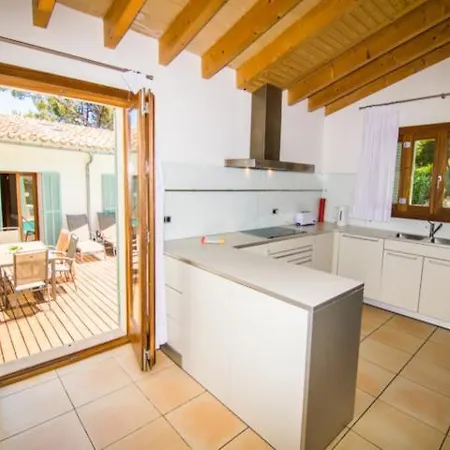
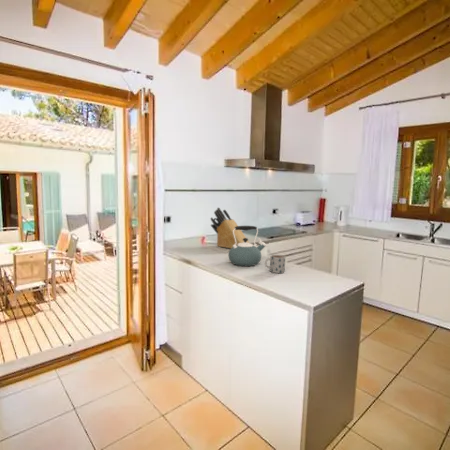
+ mug (274, 263)
+ kettle (248, 244)
+ knife block (230, 227)
